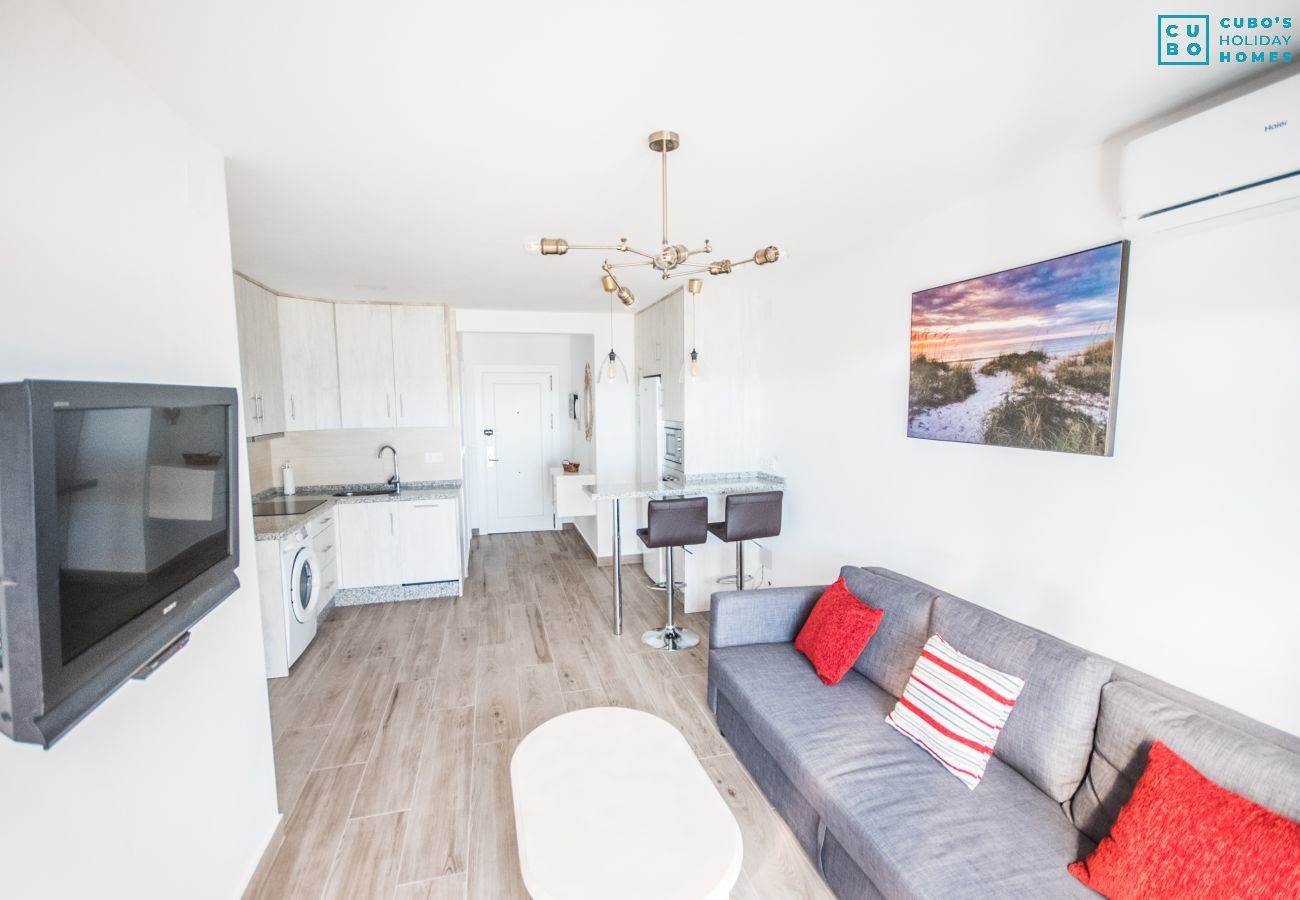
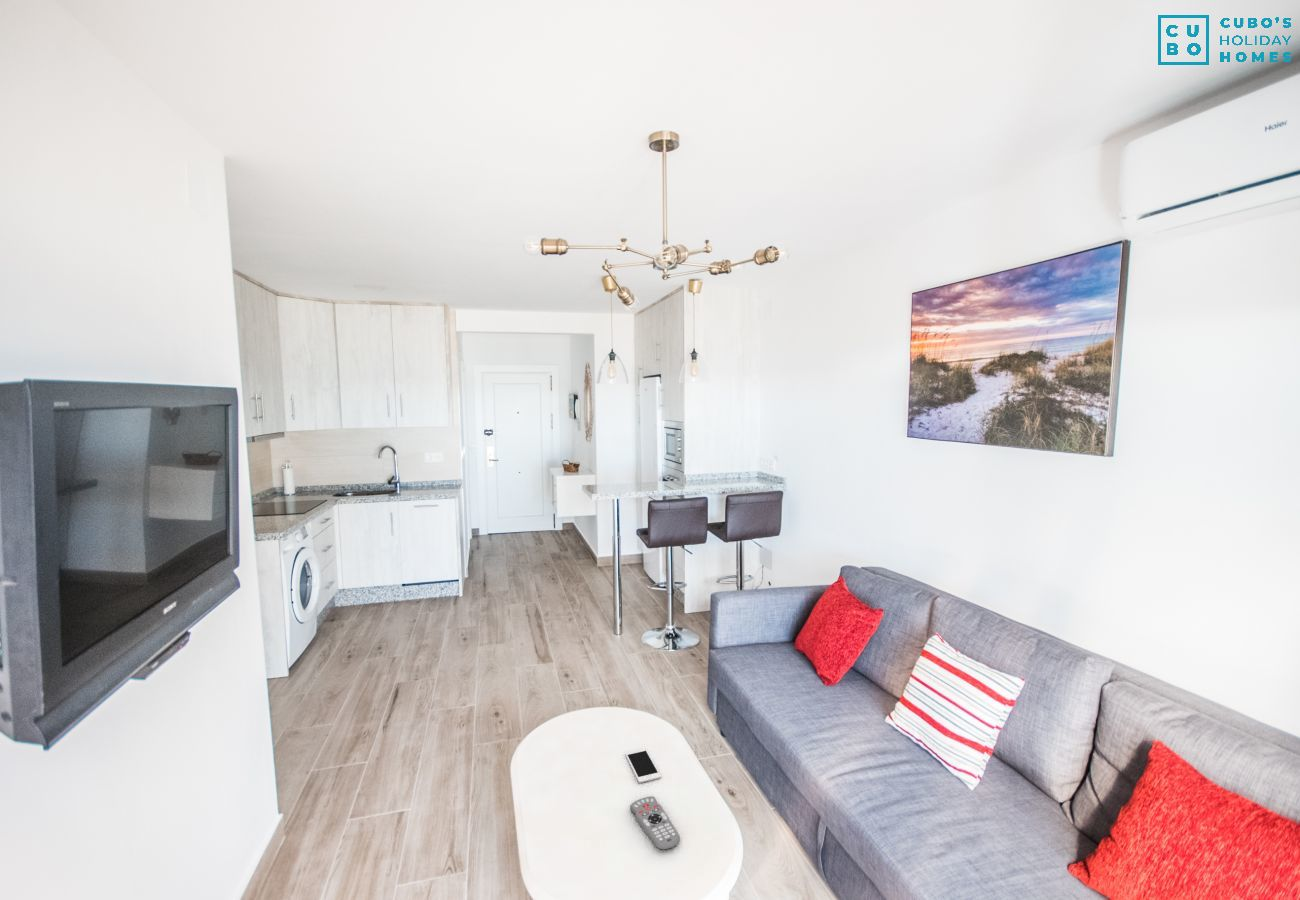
+ remote control (655, 822)
+ cell phone (642, 764)
